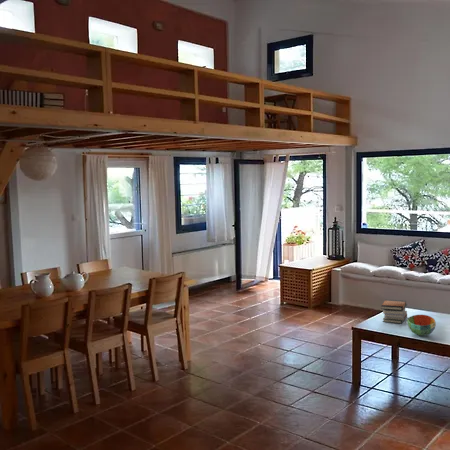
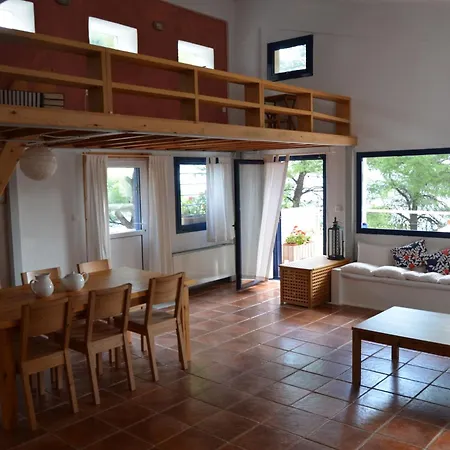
- book stack (394, 311)
- bowl (421, 325)
